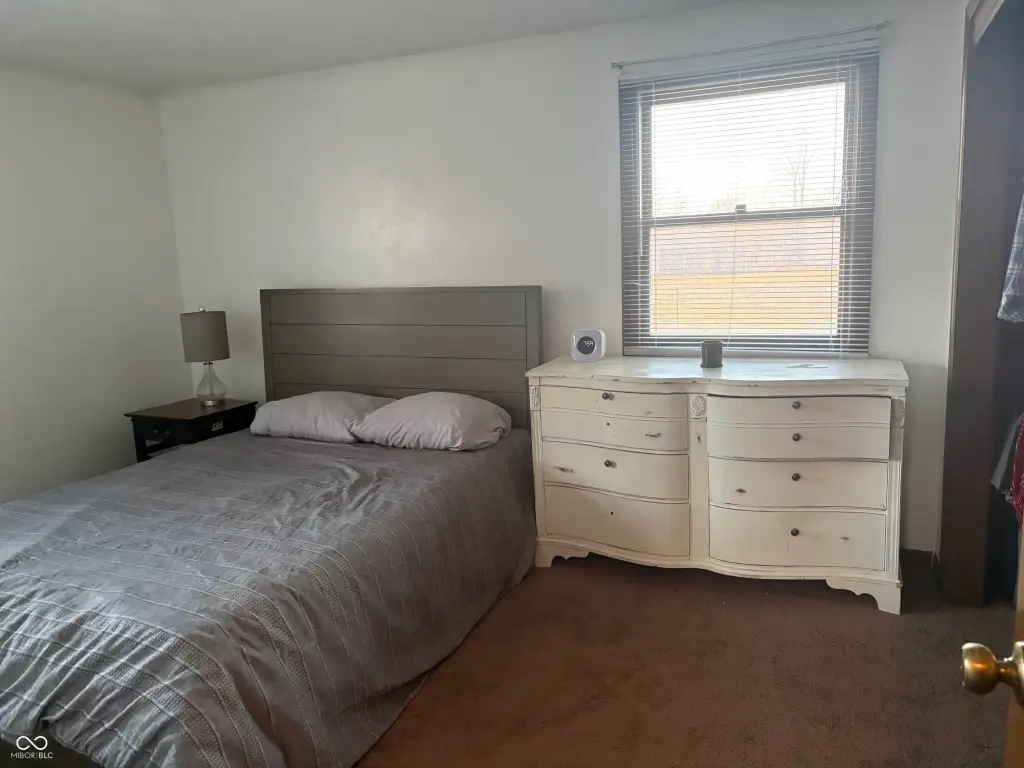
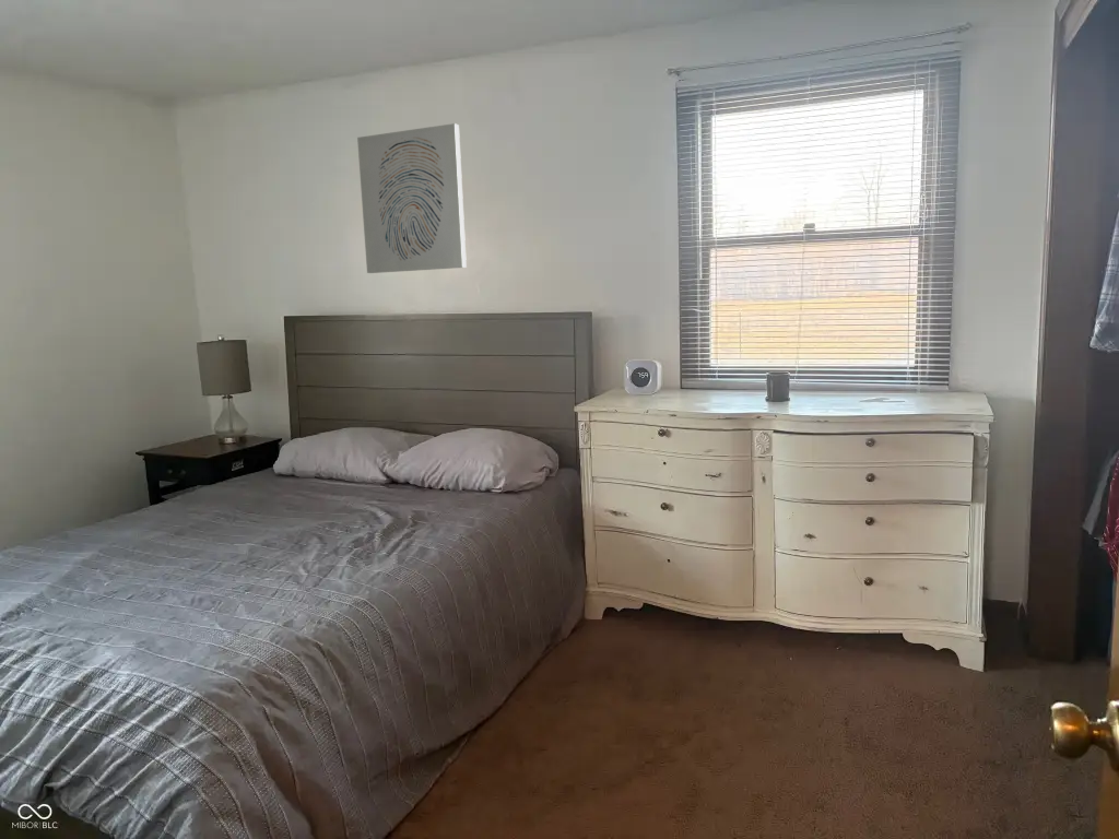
+ wall art (411, 201)
